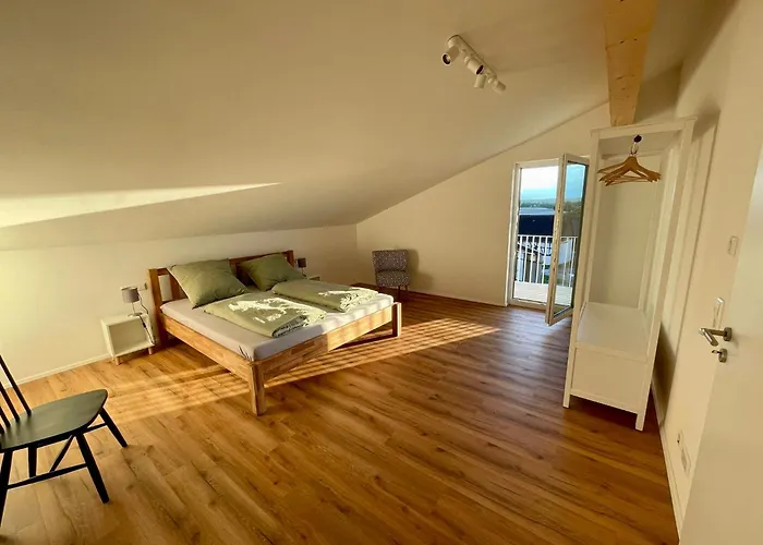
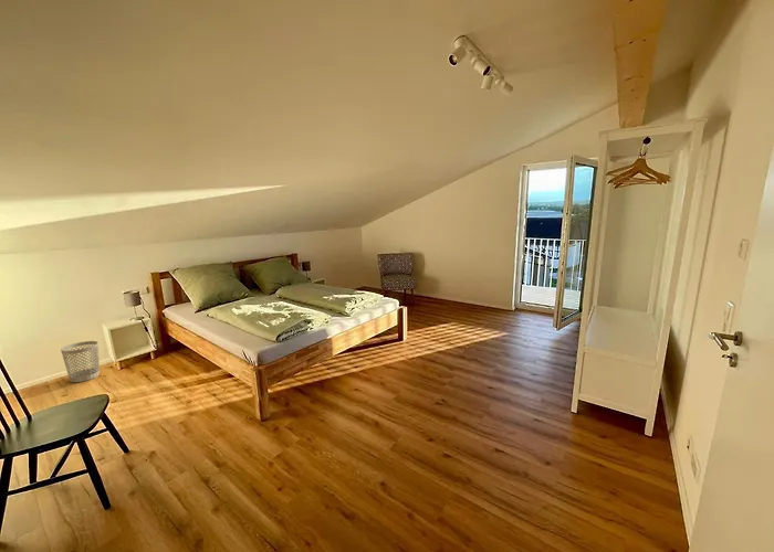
+ wastebasket (83, 361)
